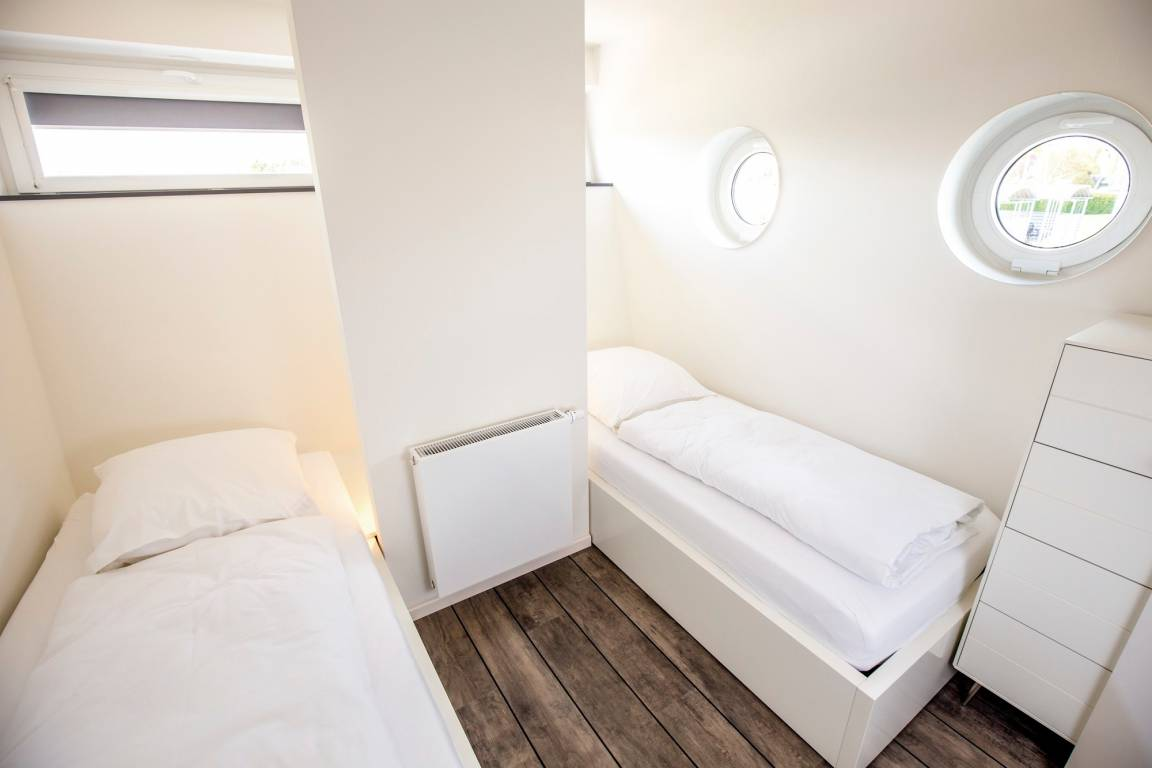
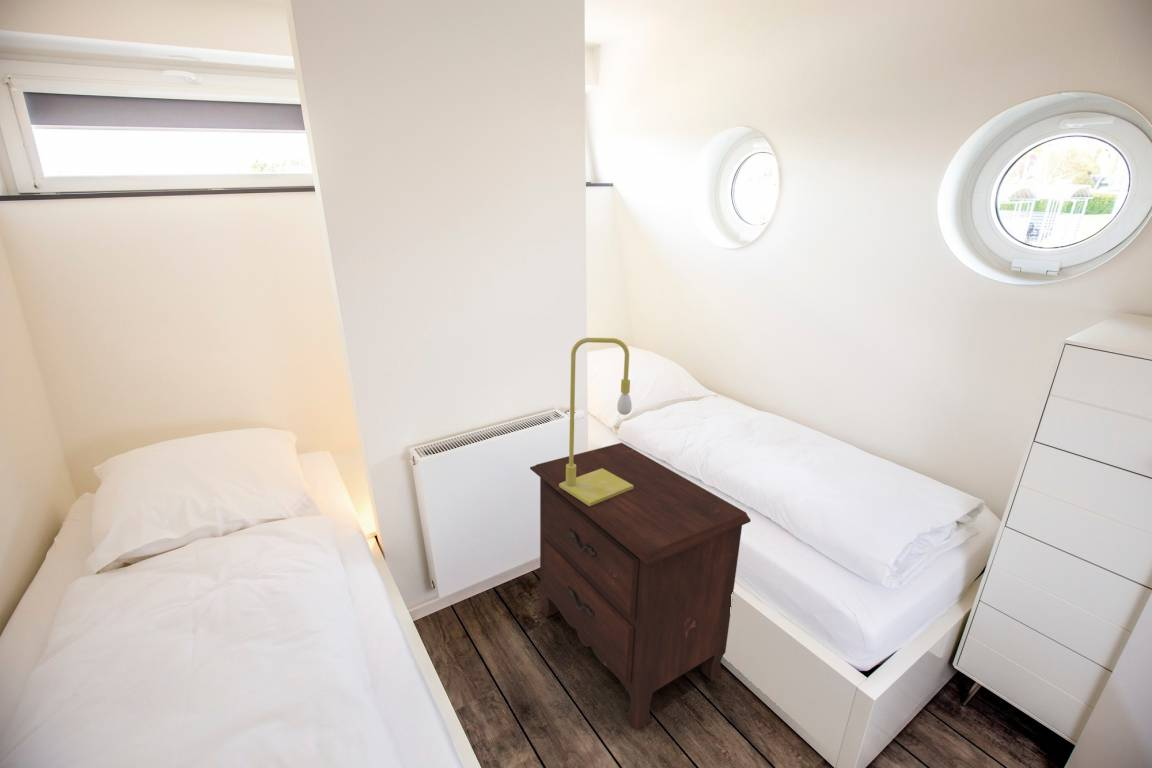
+ table lamp (617, 408)
+ nightstand (625, 568)
